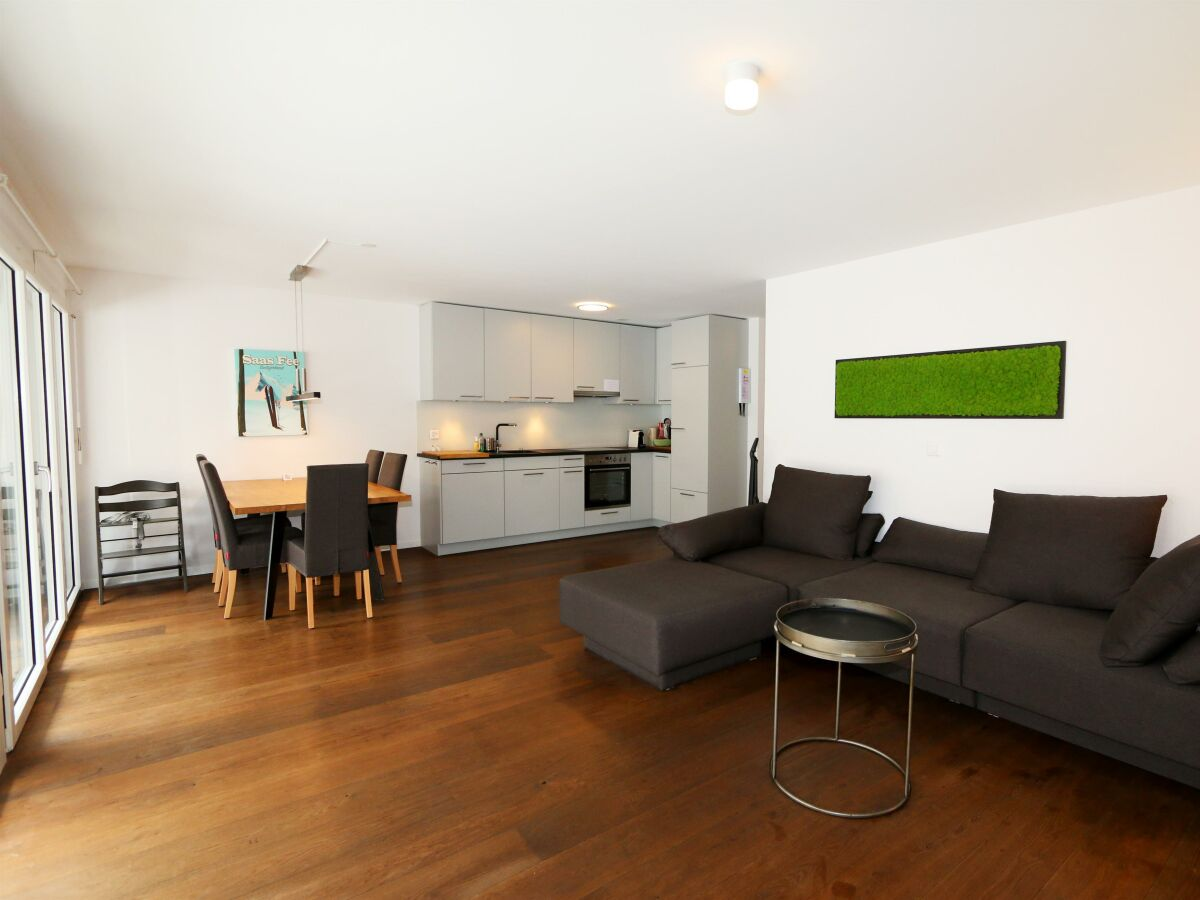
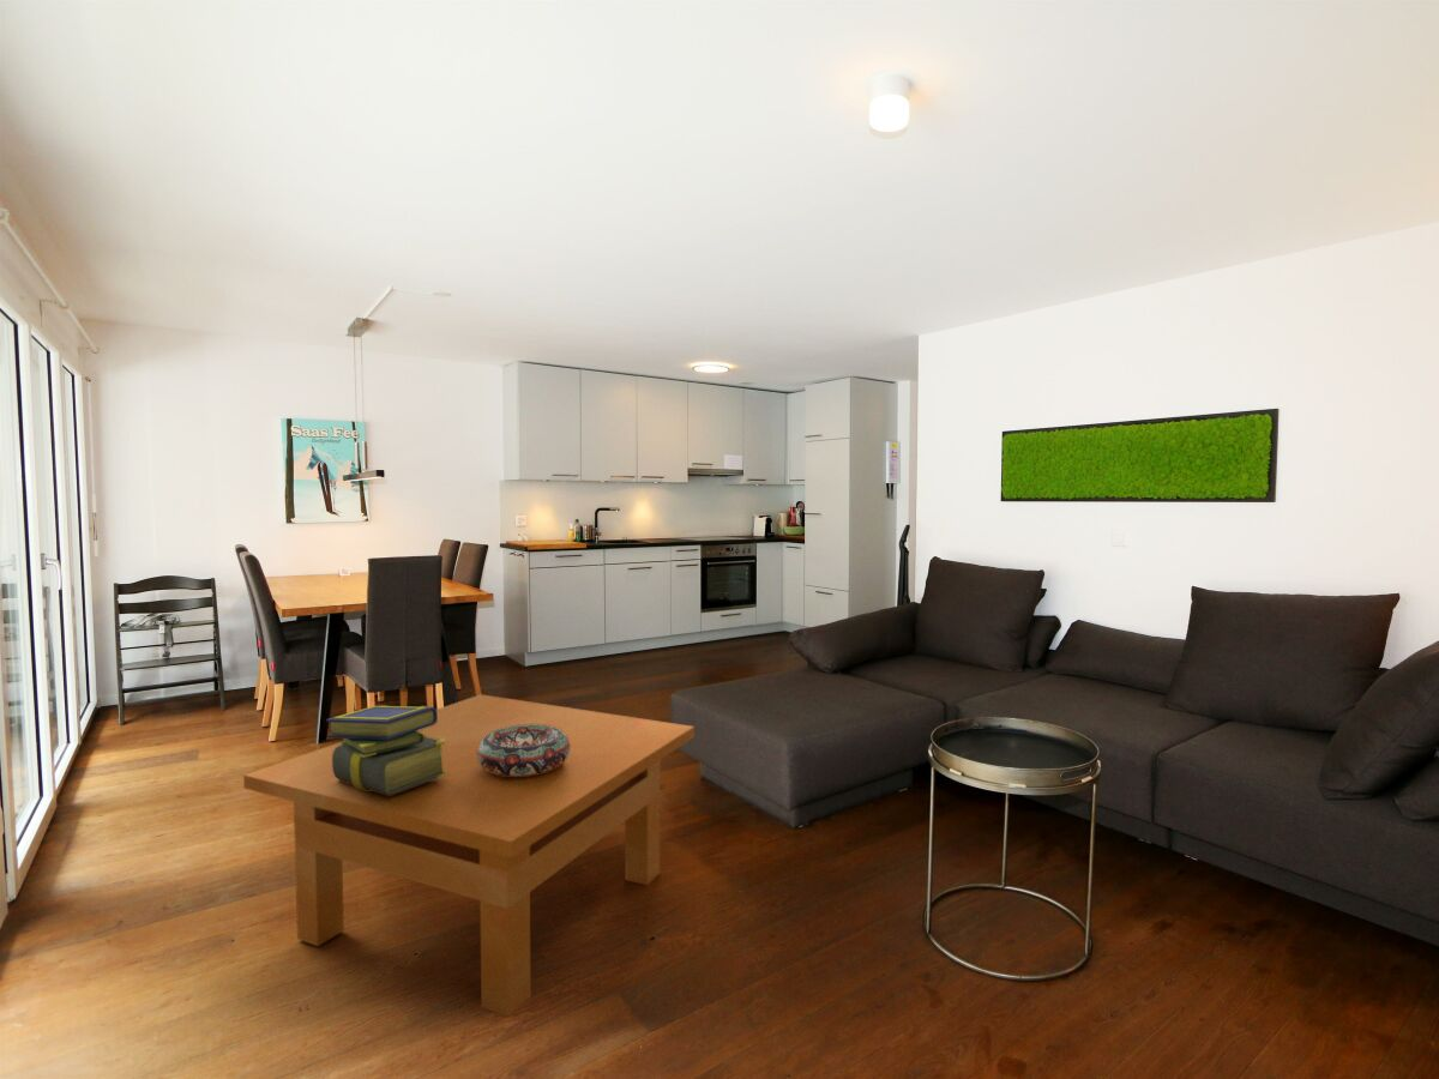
+ stack of books (384, 743)
+ table (492, 826)
+ decorative bowl (524, 748)
